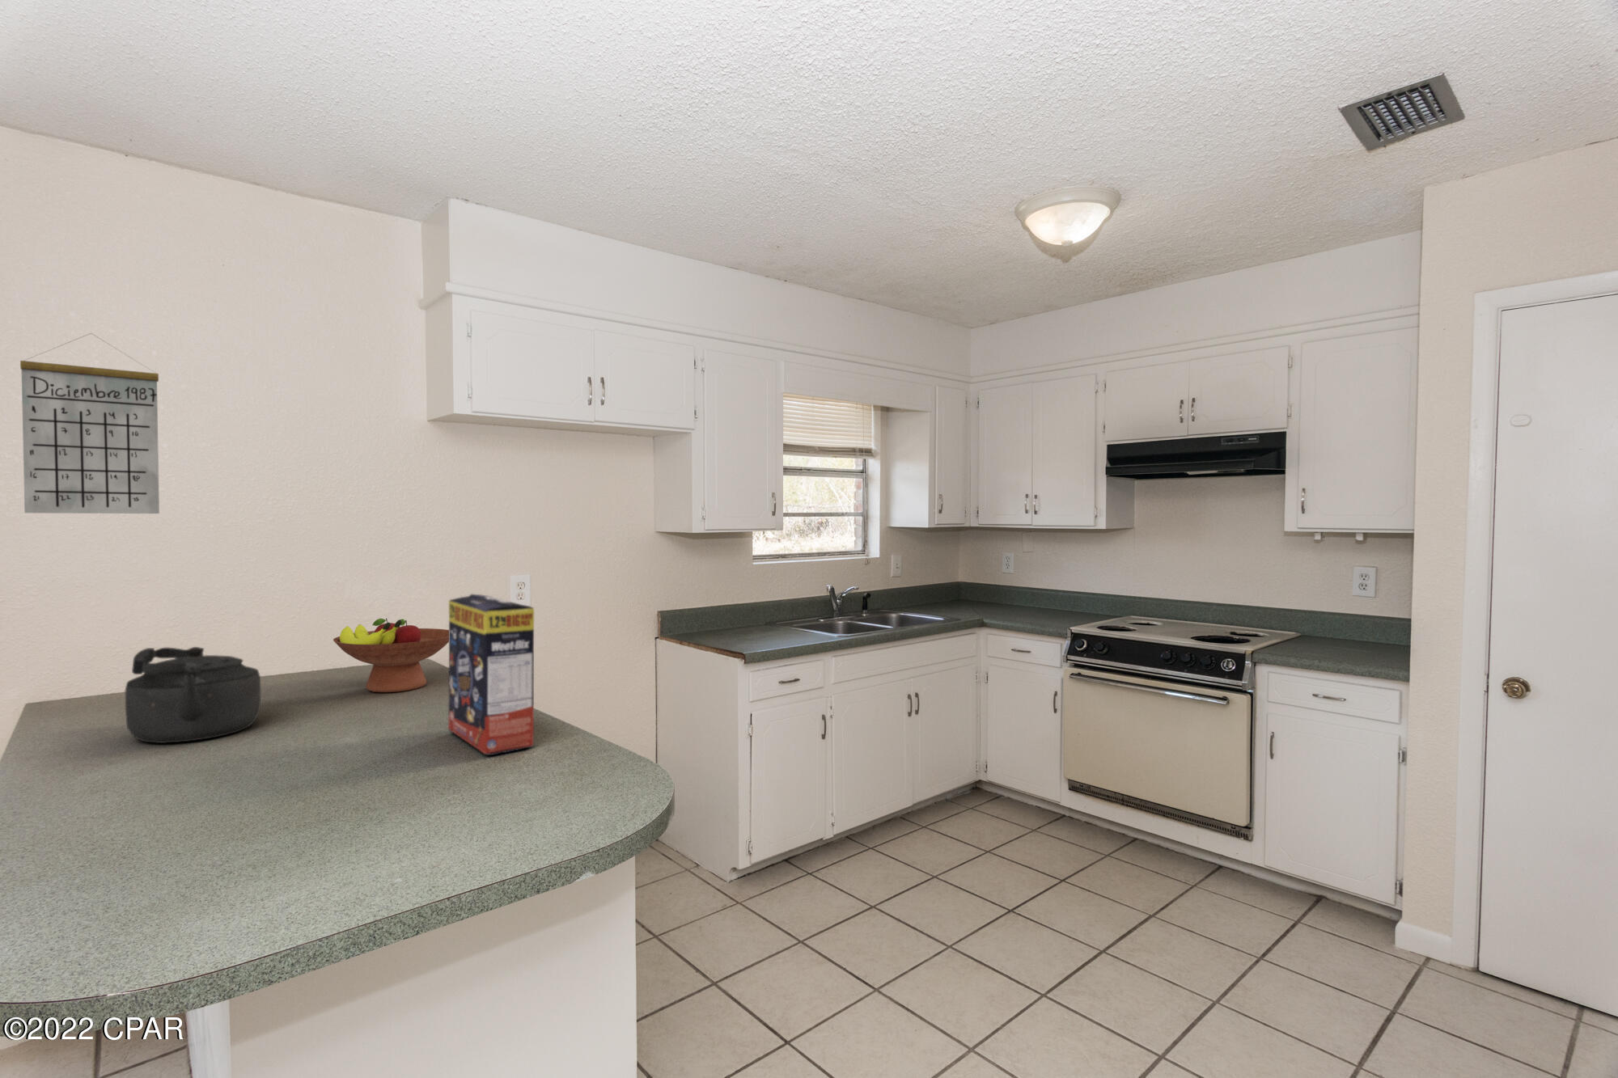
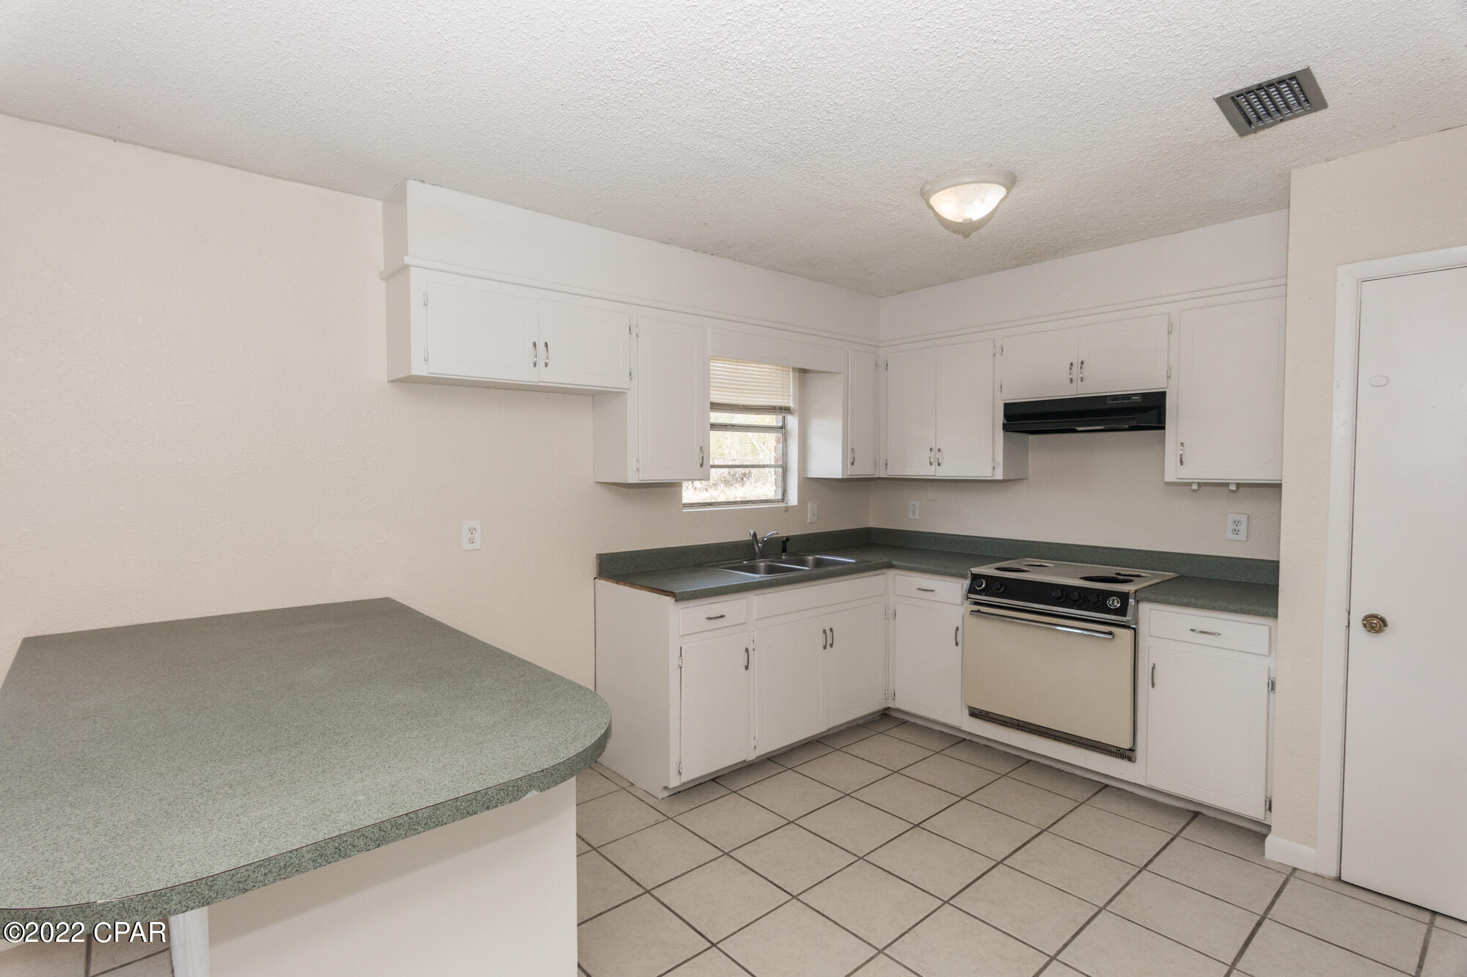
- cereal box (488, 669)
- fruit bowl (397, 651)
- kettle (192, 689)
- calendar (93, 424)
